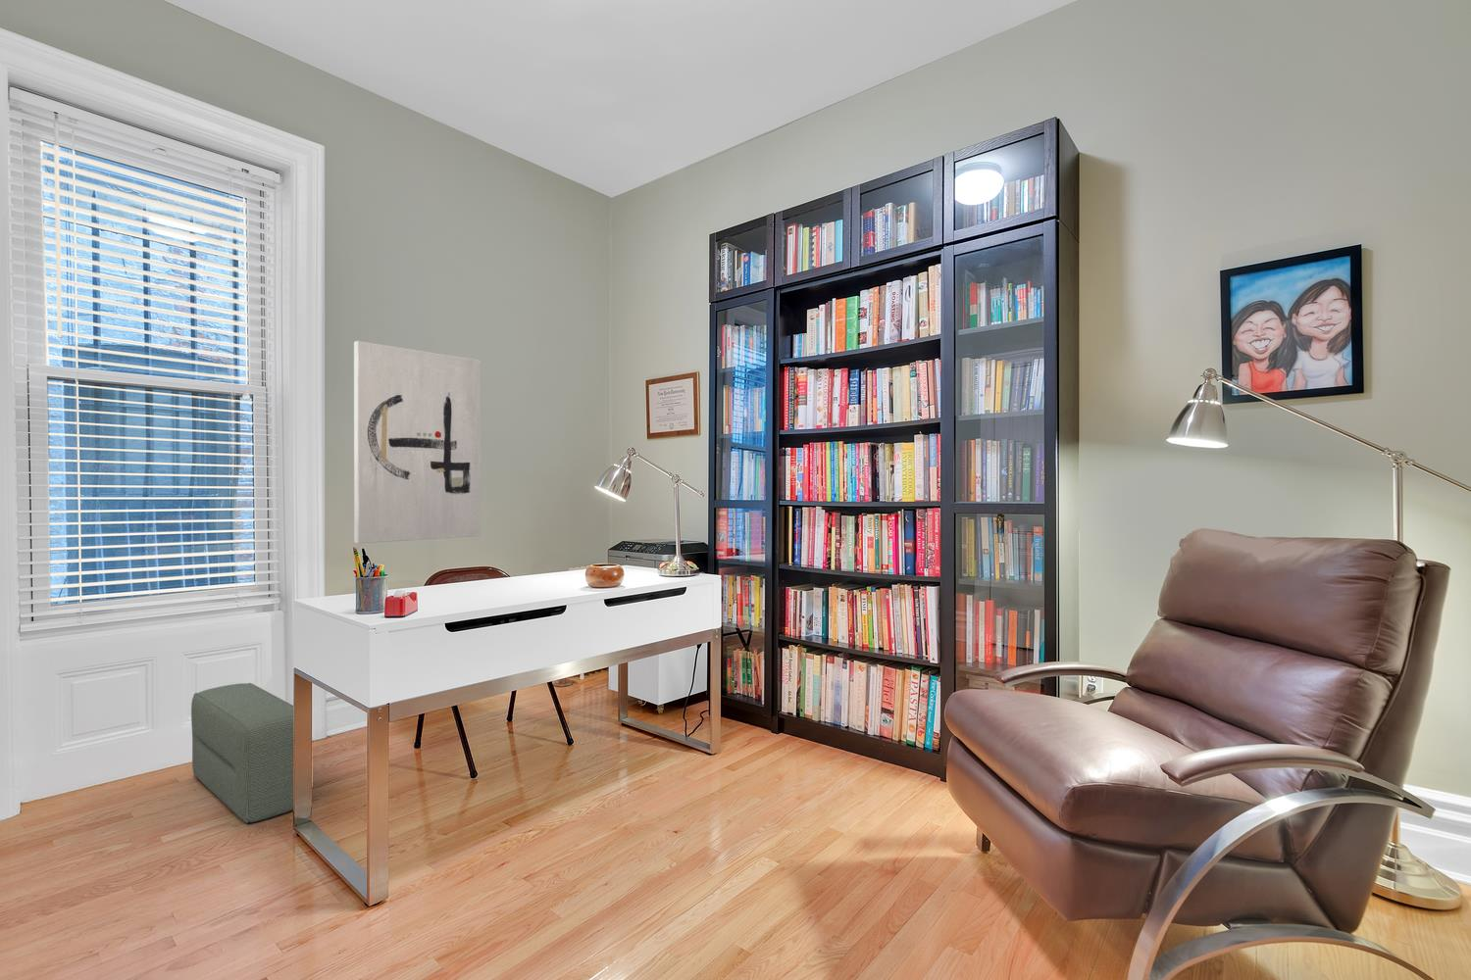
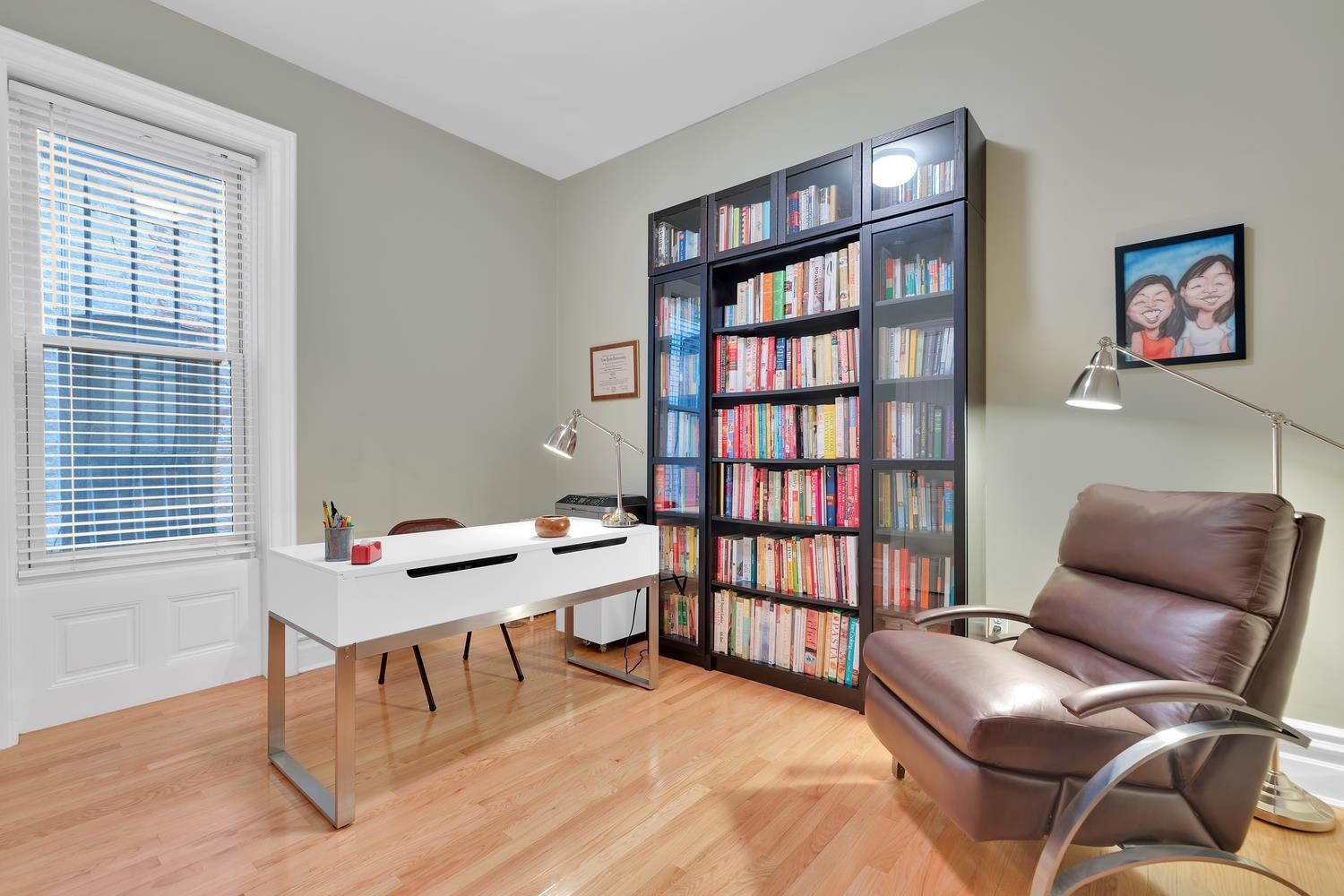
- pouf (247, 744)
- wall art (420, 445)
